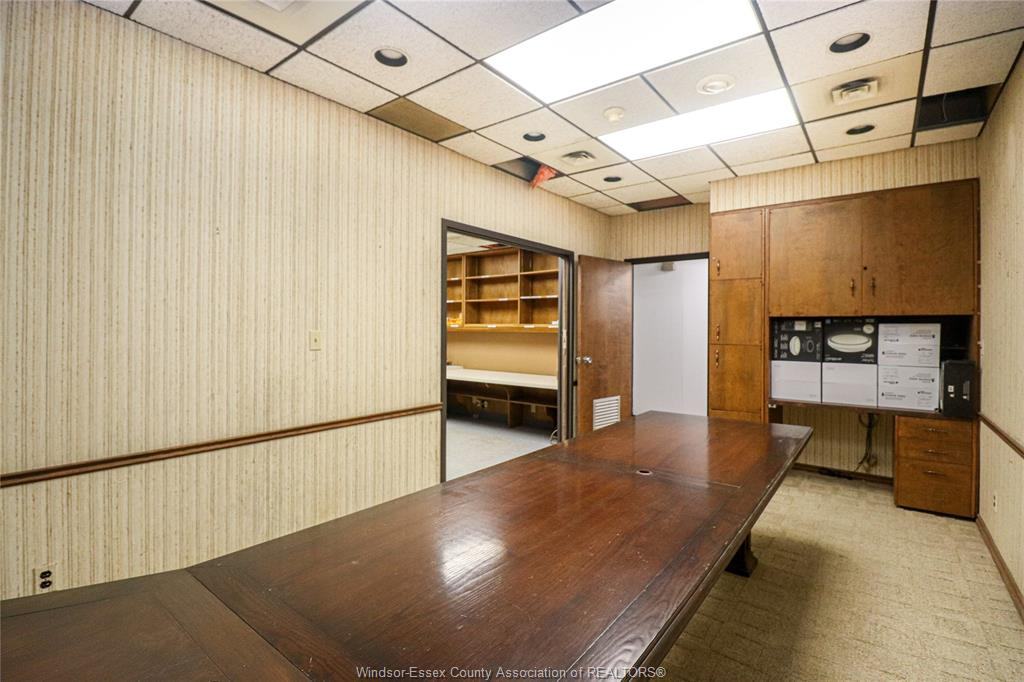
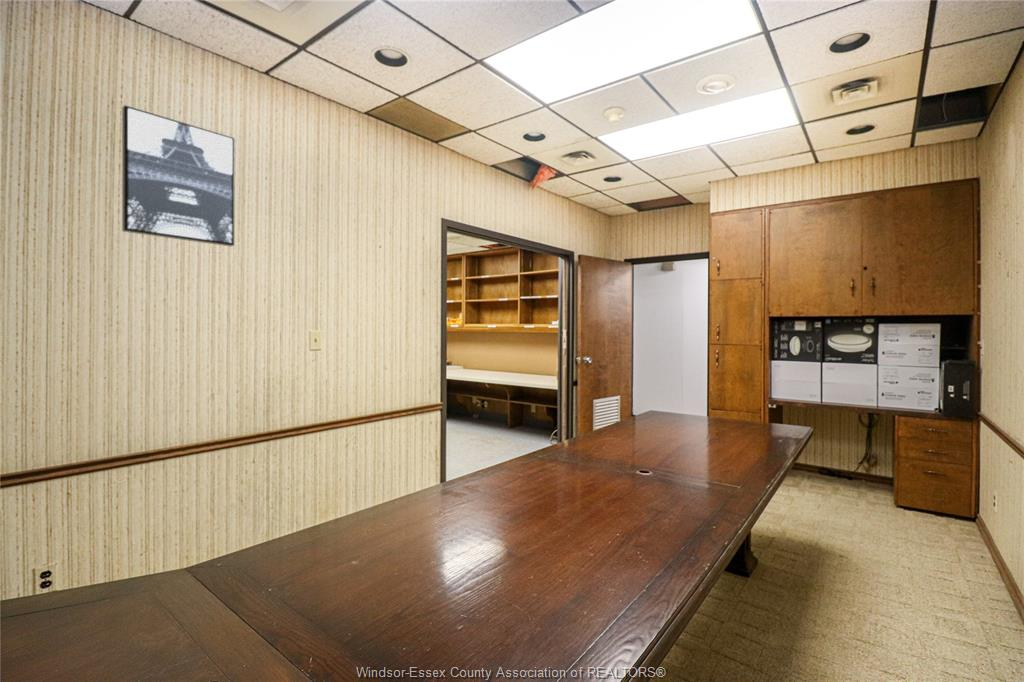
+ wall art (182, 181)
